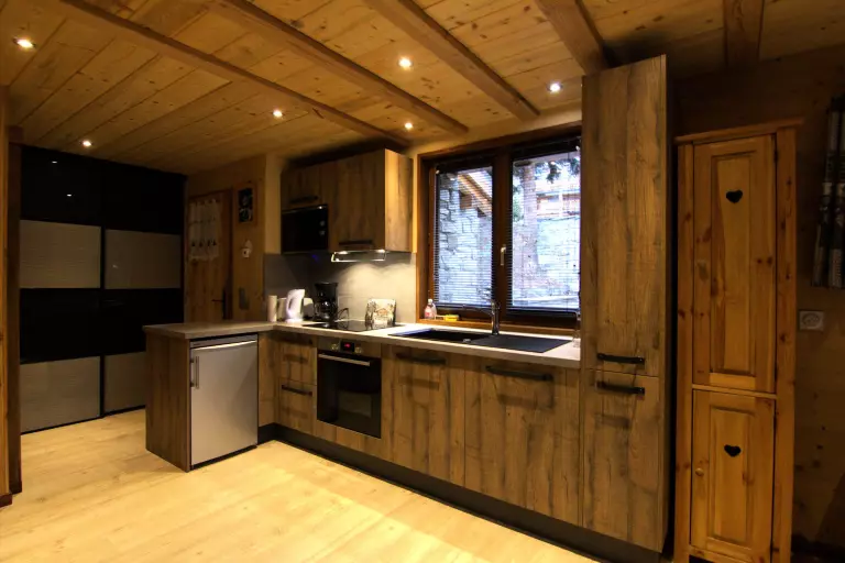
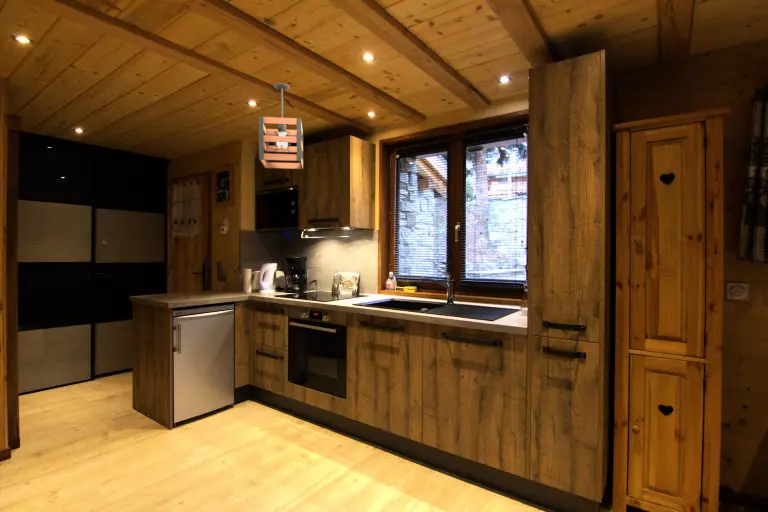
+ pendant light (282, 125)
